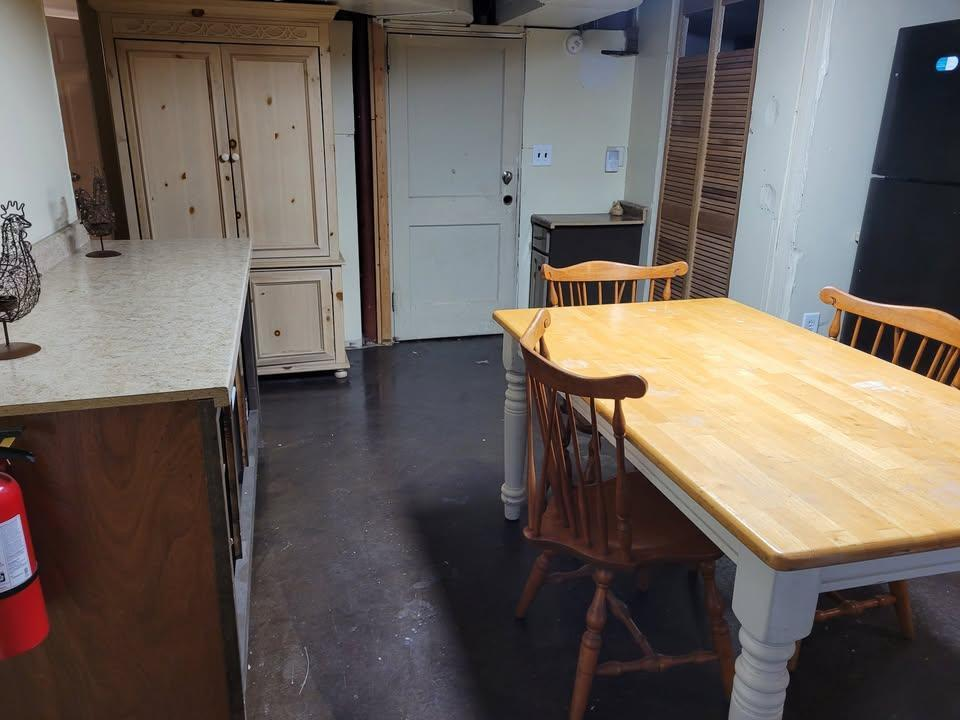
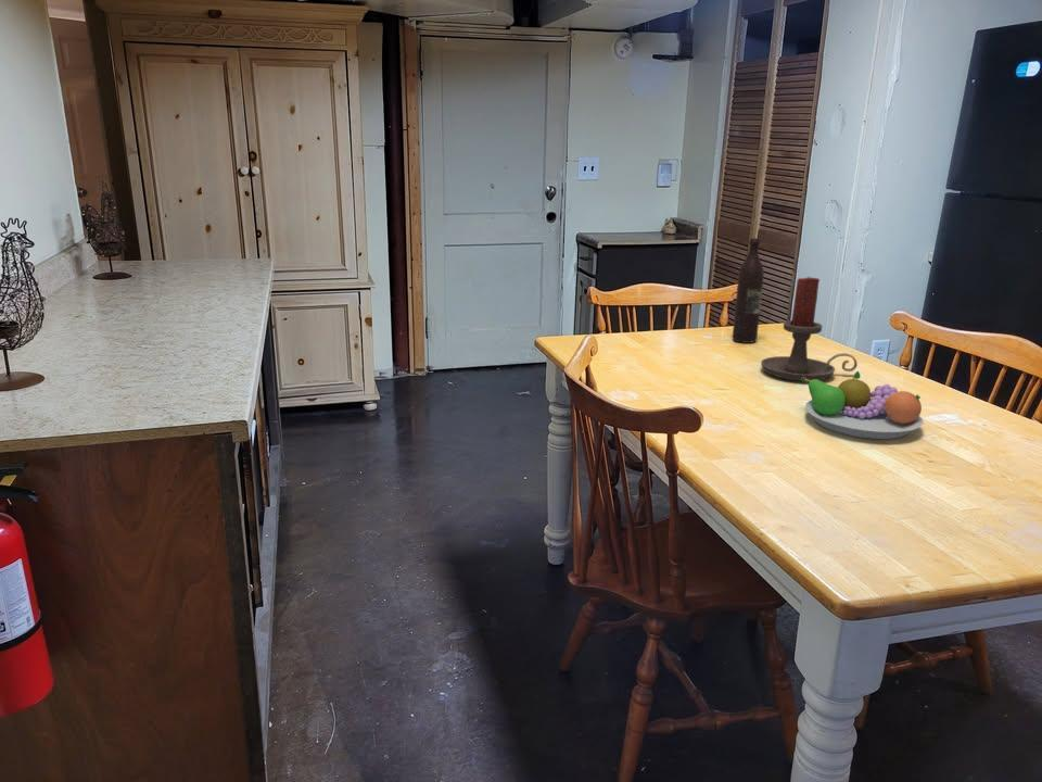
+ candle holder (813, 326)
+ fruit bowl (860, 401)
+ wine bottle (749, 290)
